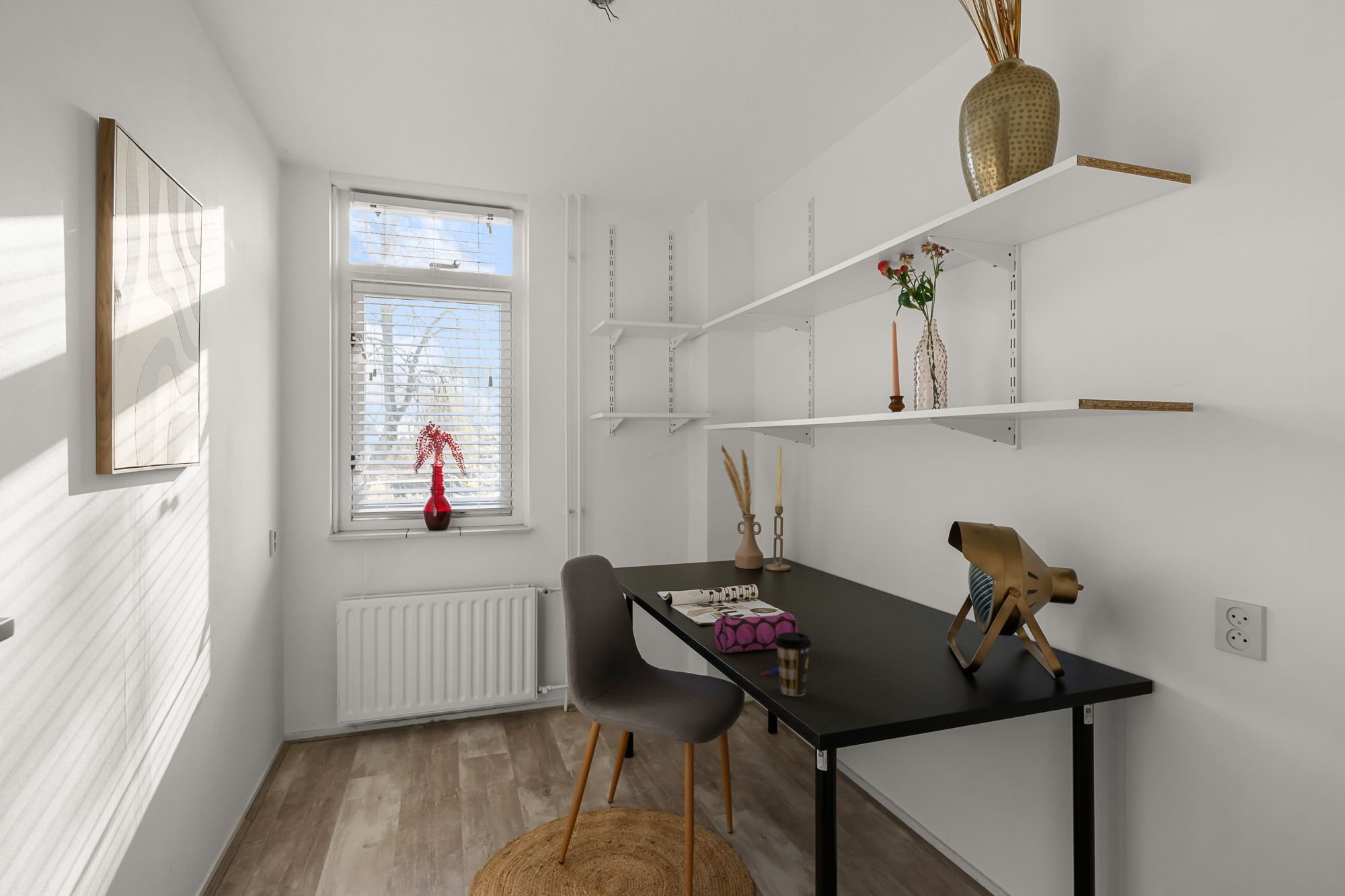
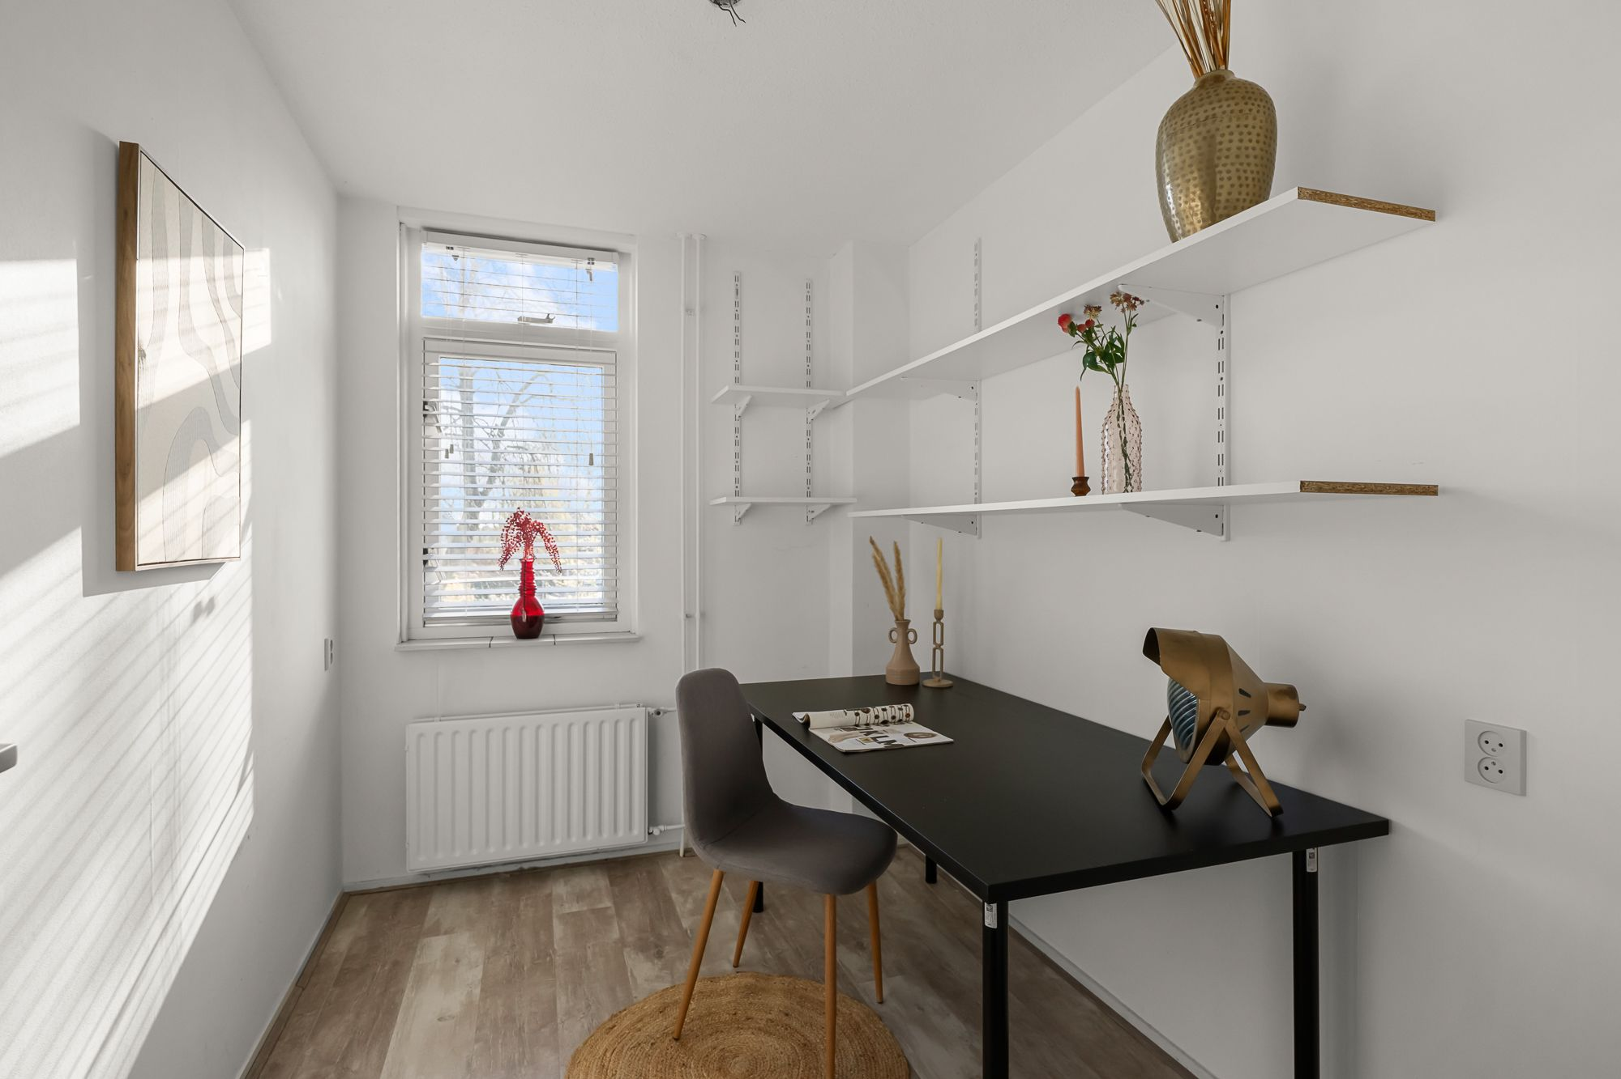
- pen (779, 667)
- pencil case (757, 630)
- coffee cup (793, 664)
